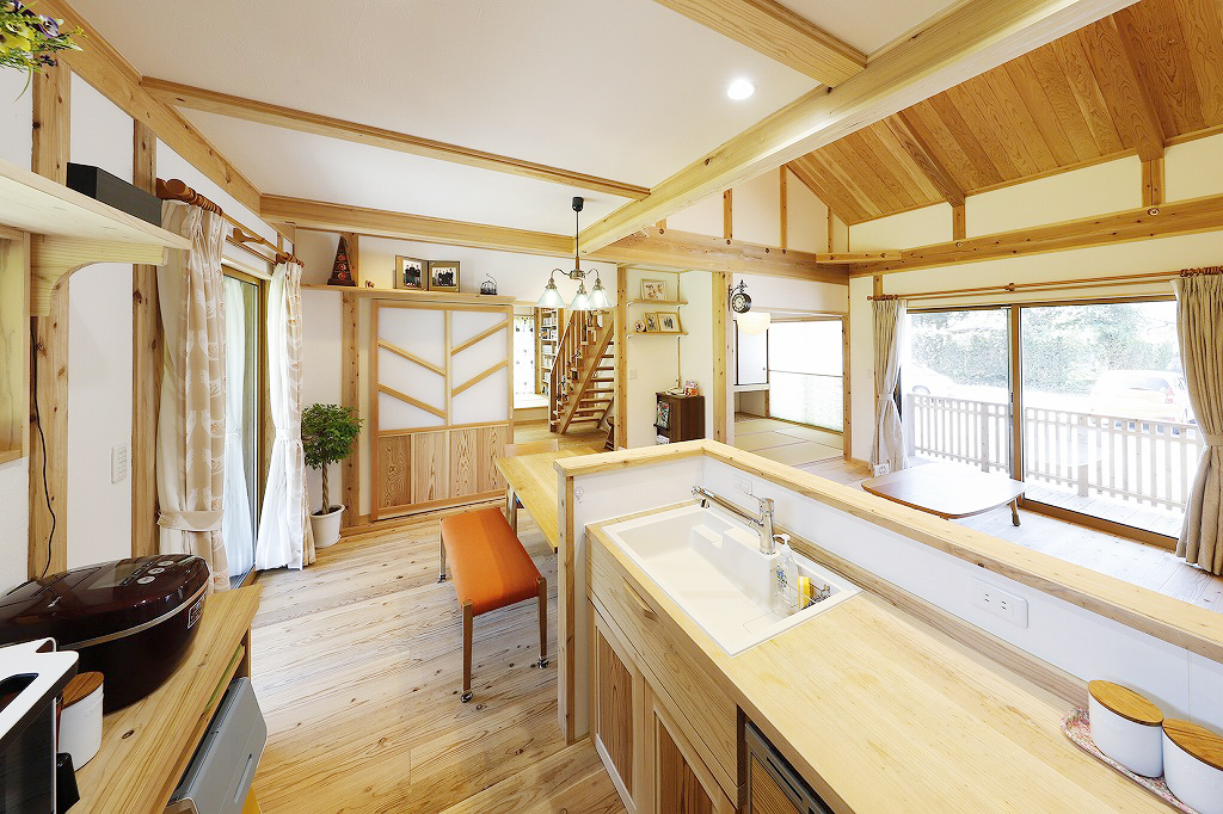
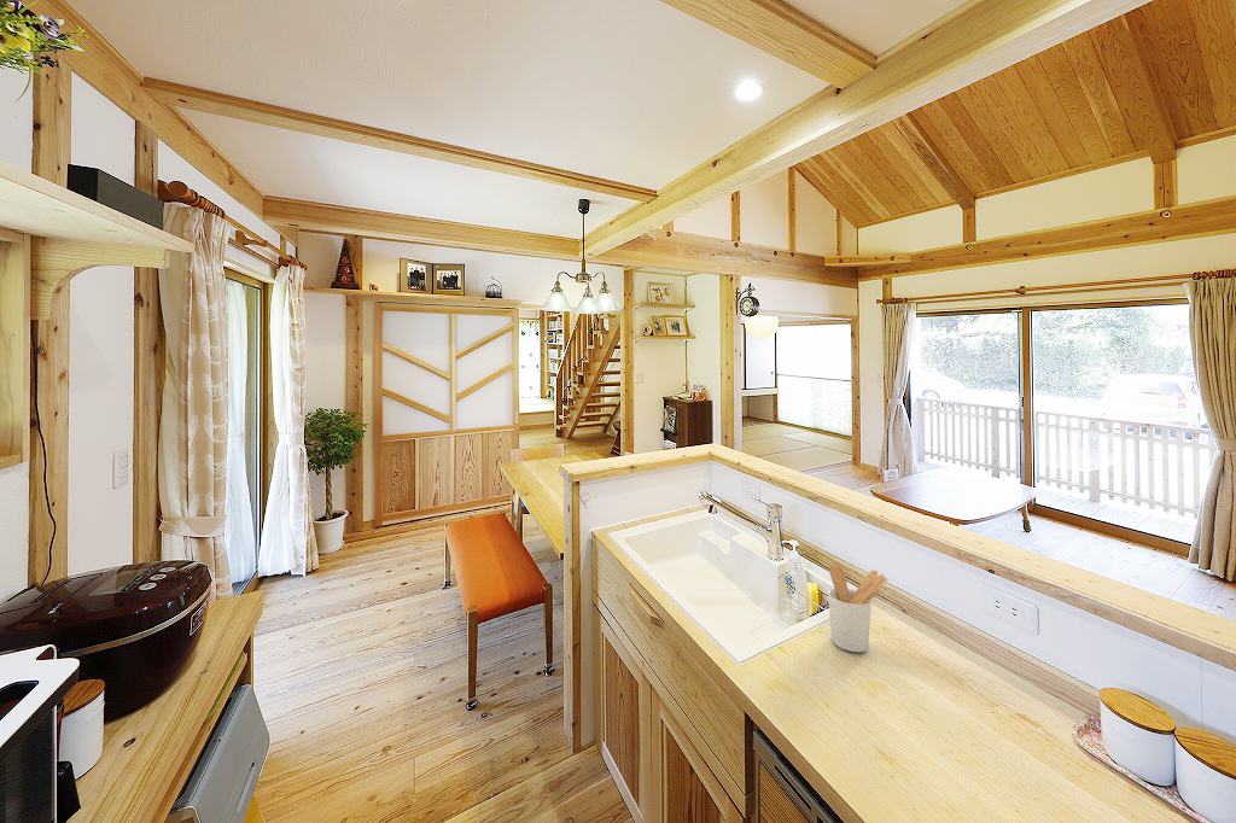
+ utensil holder (858, 607)
